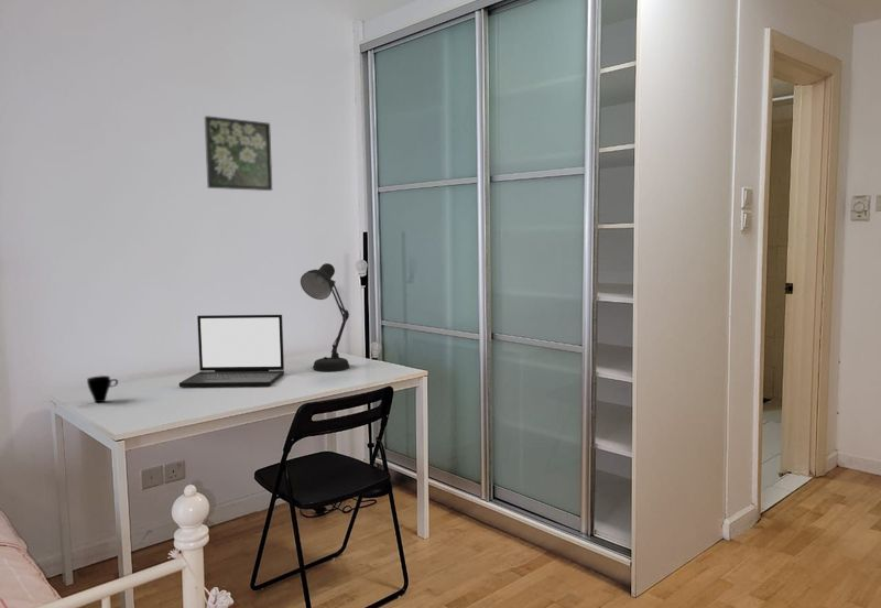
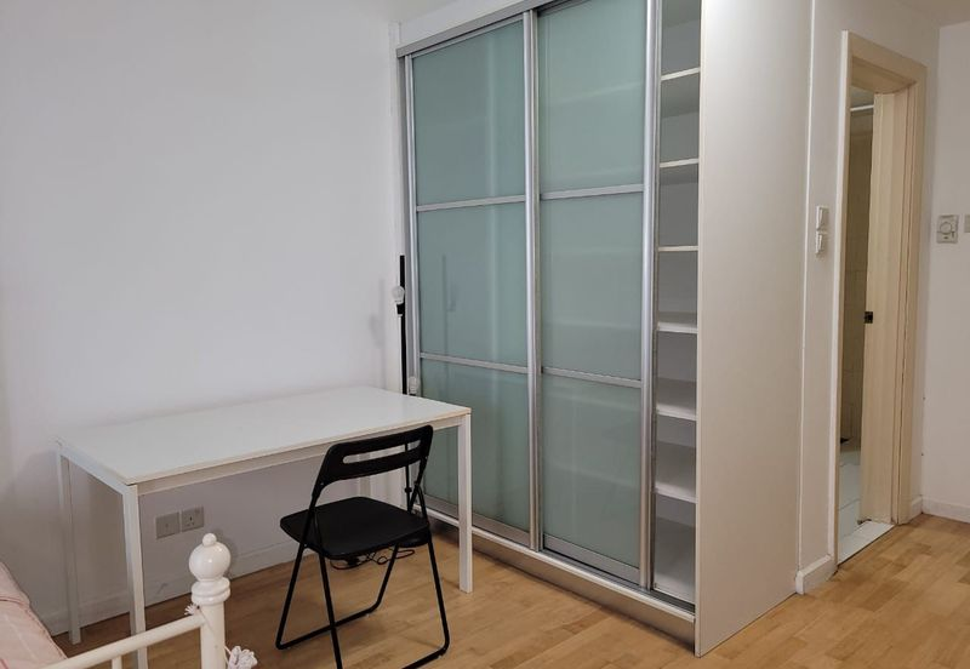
- laptop (232, 349)
- cup (102, 389)
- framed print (239, 154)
- desk lamp (340, 312)
